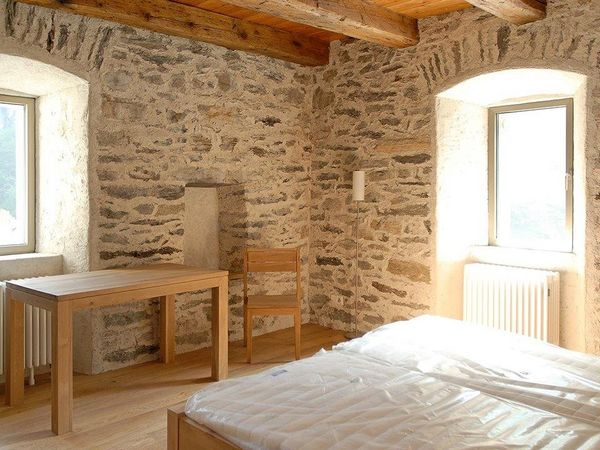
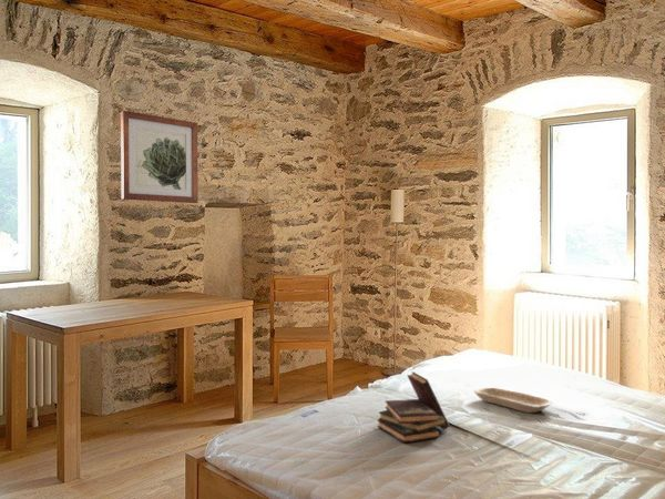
+ book (418, 404)
+ tray (512, 399)
+ wall art (161, 159)
